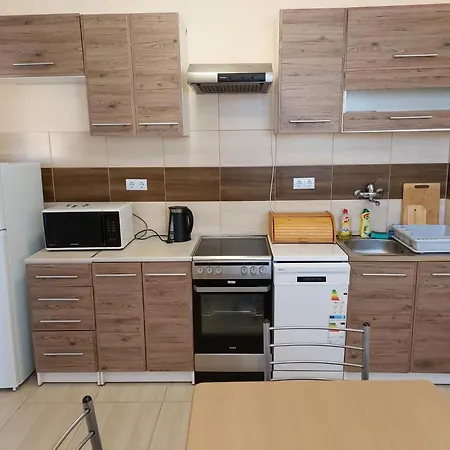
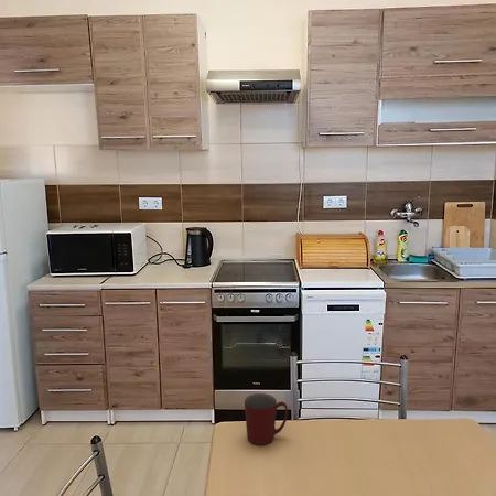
+ mug (266, 419)
